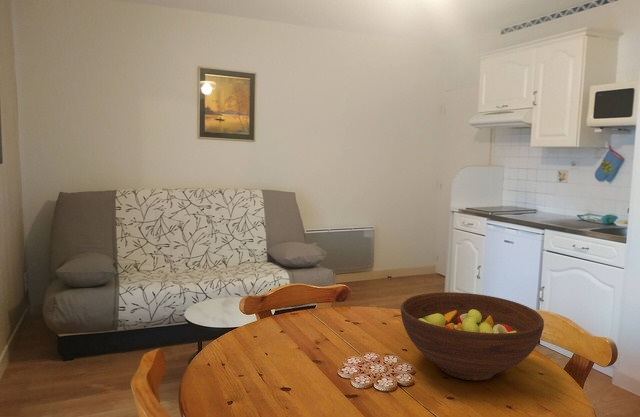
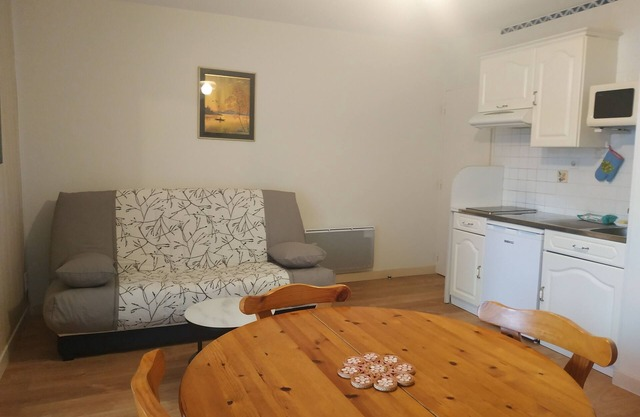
- fruit bowl (467, 340)
